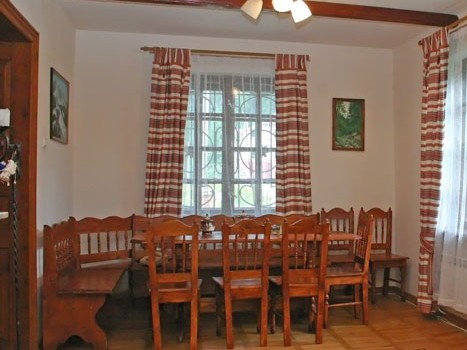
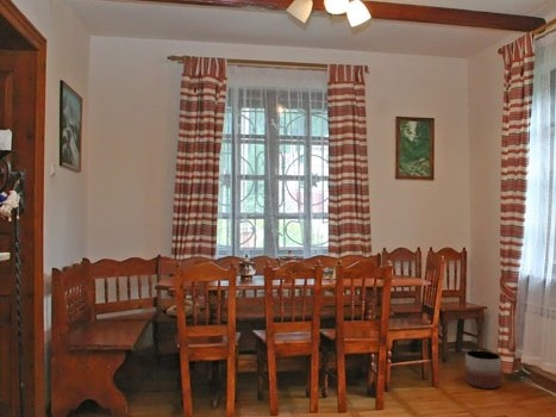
+ planter (482, 368)
